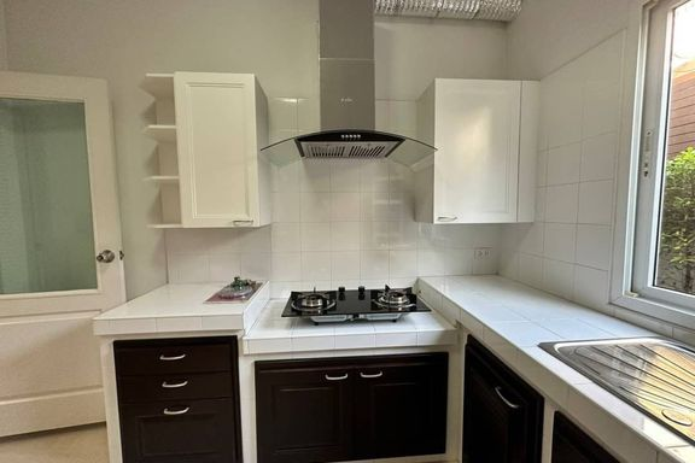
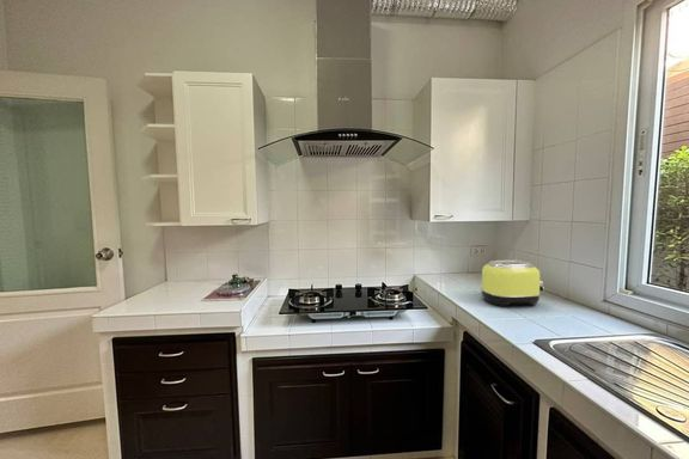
+ toaster (511, 281)
